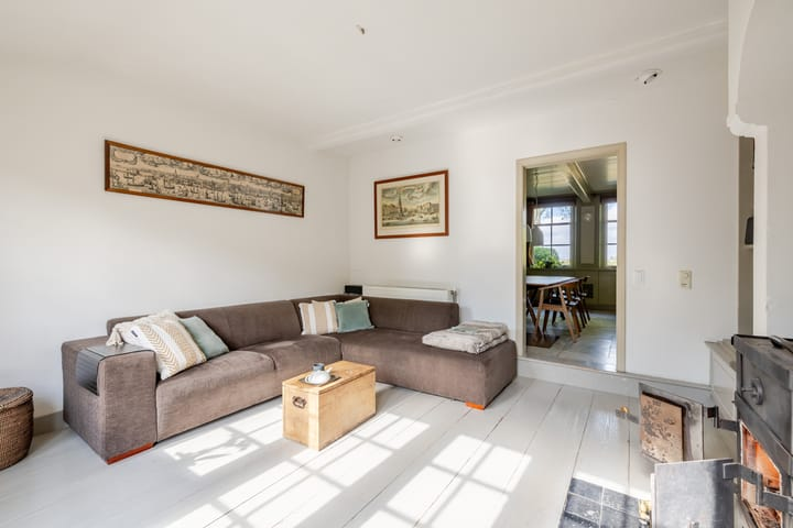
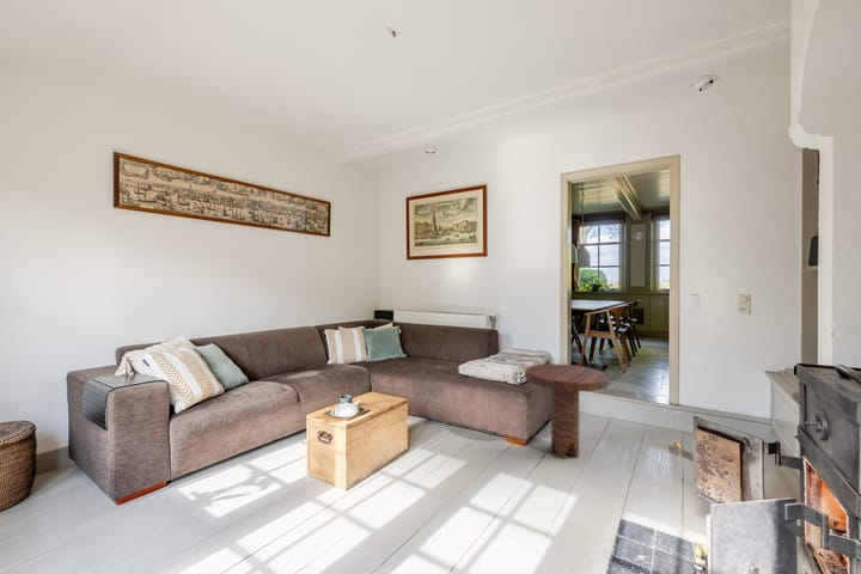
+ side table (564, 413)
